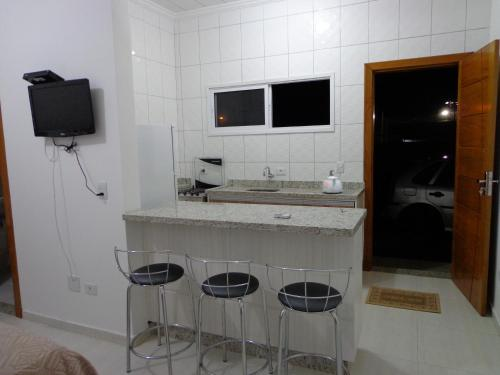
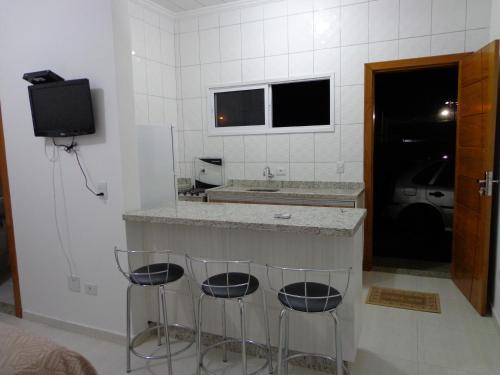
- kettle (332, 181)
